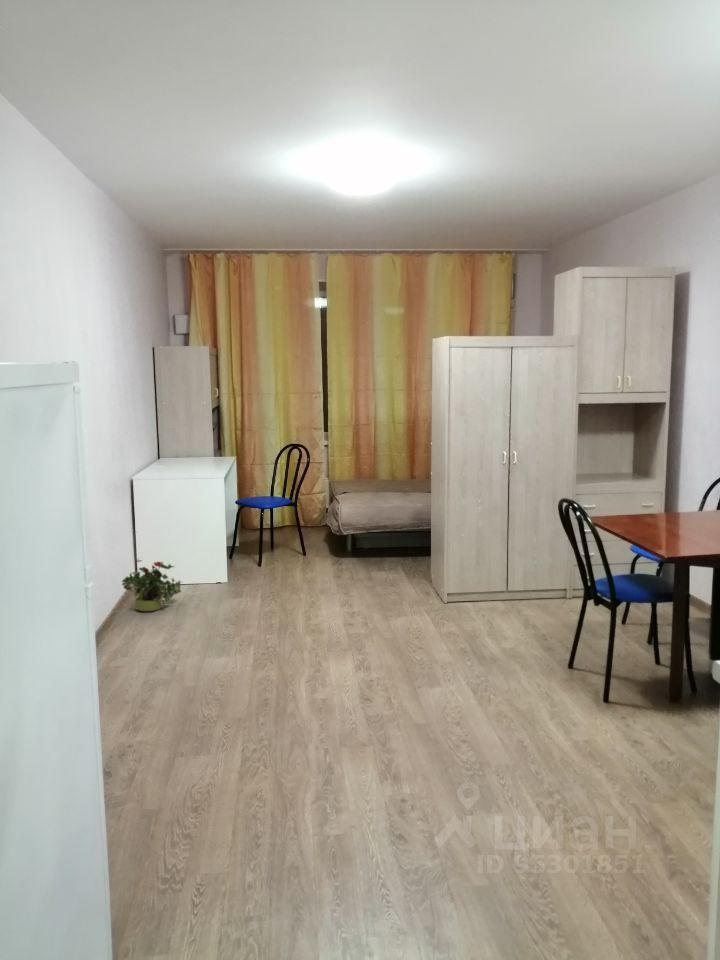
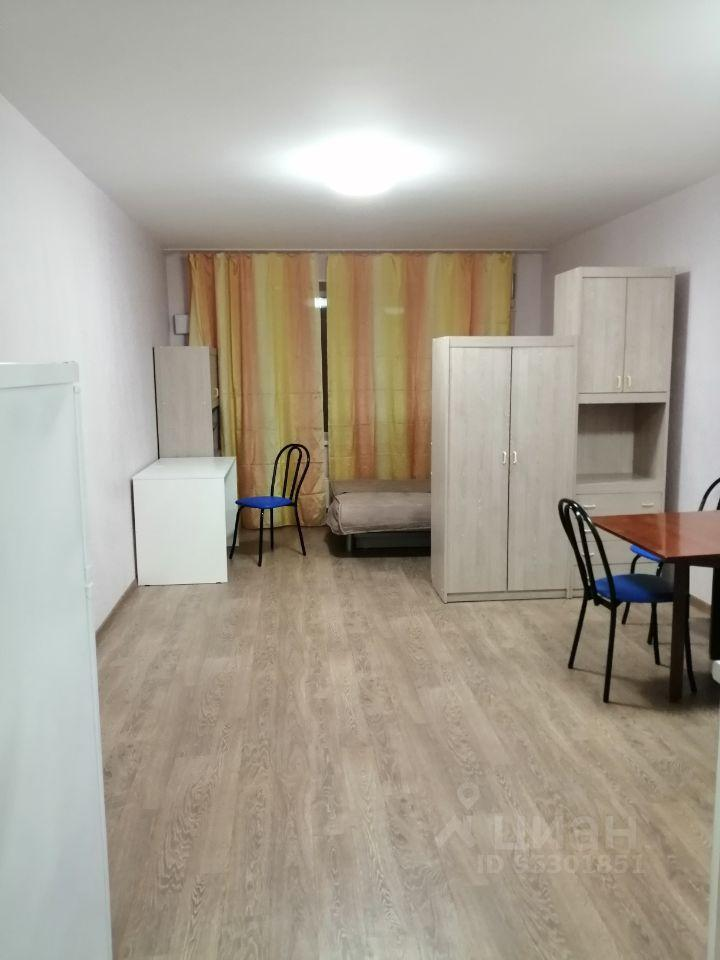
- potted plant (151, 582)
